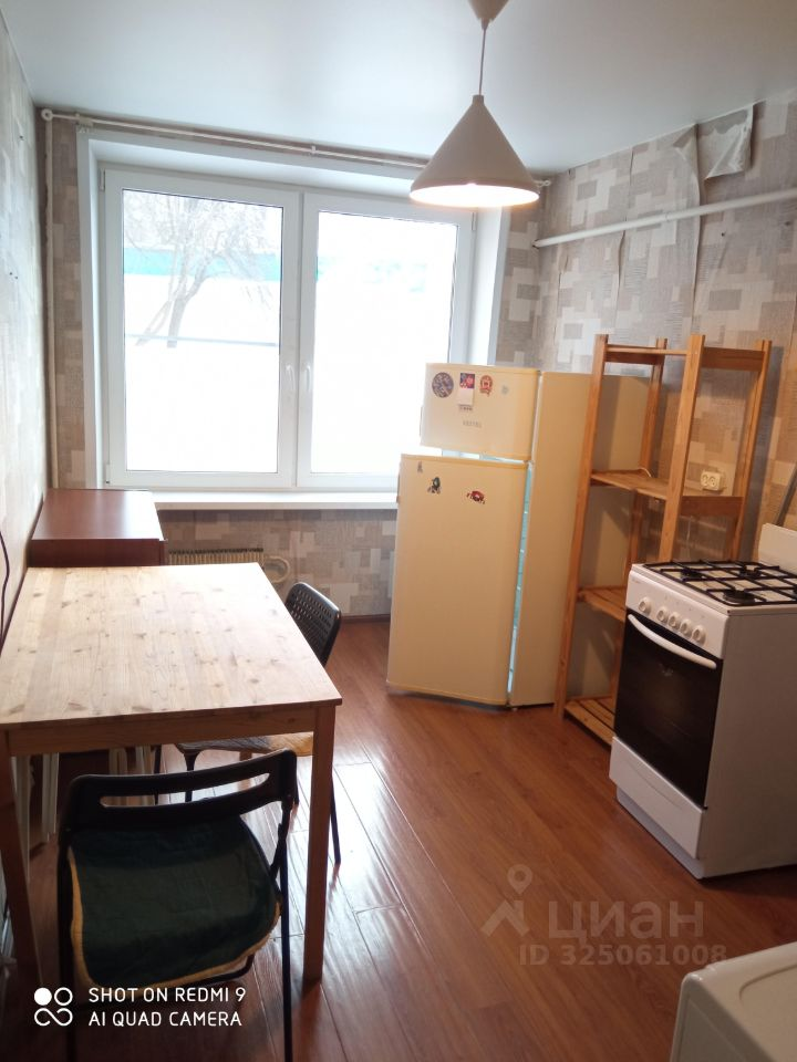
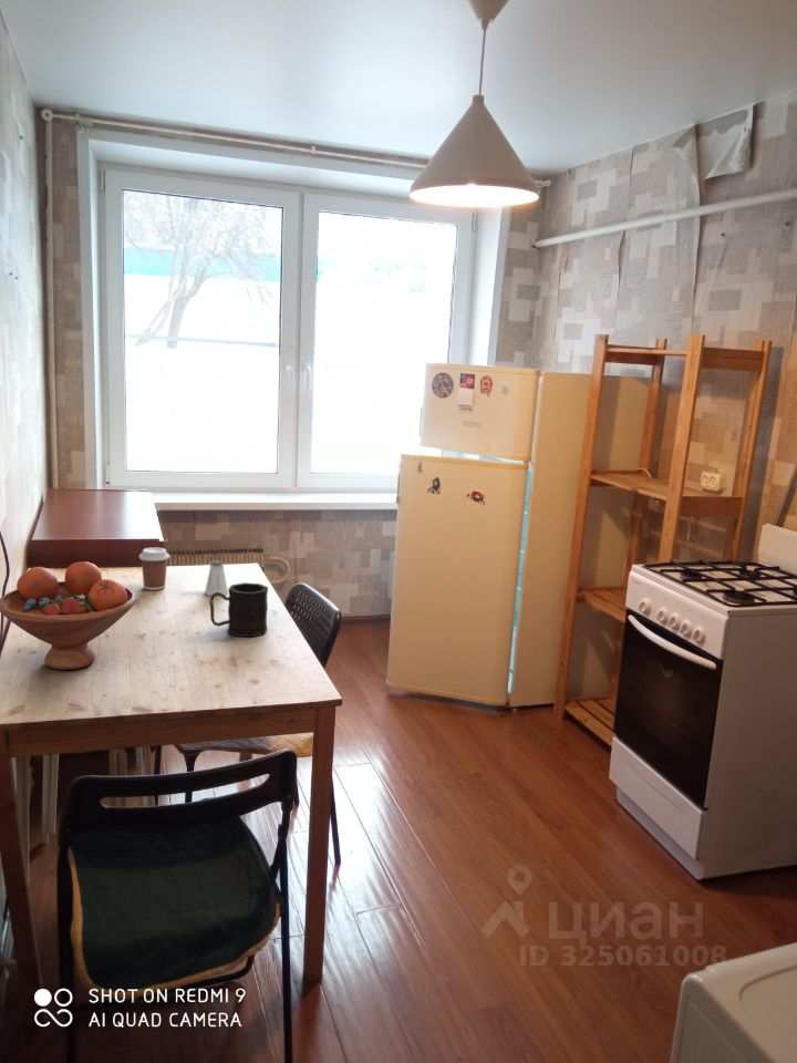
+ mug (238, 609)
+ fruit bowl (69, 618)
+ saltshaker (216, 577)
+ coffee cup (154, 568)
